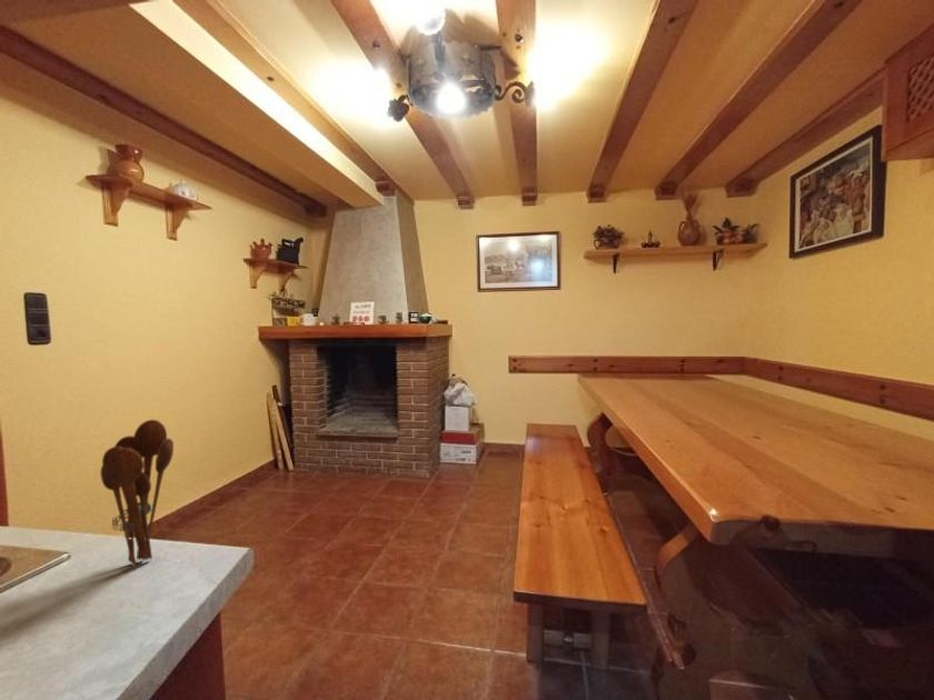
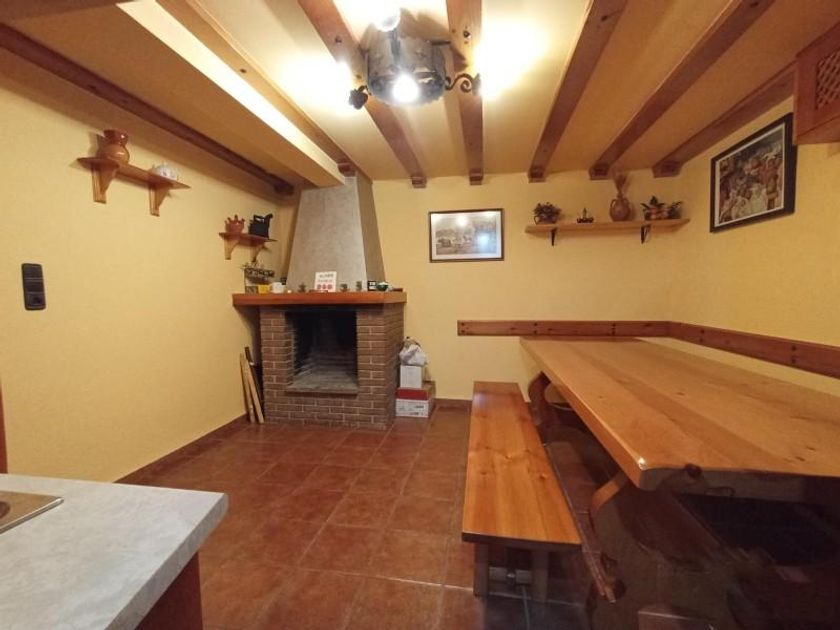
- utensil holder (140, 492)
